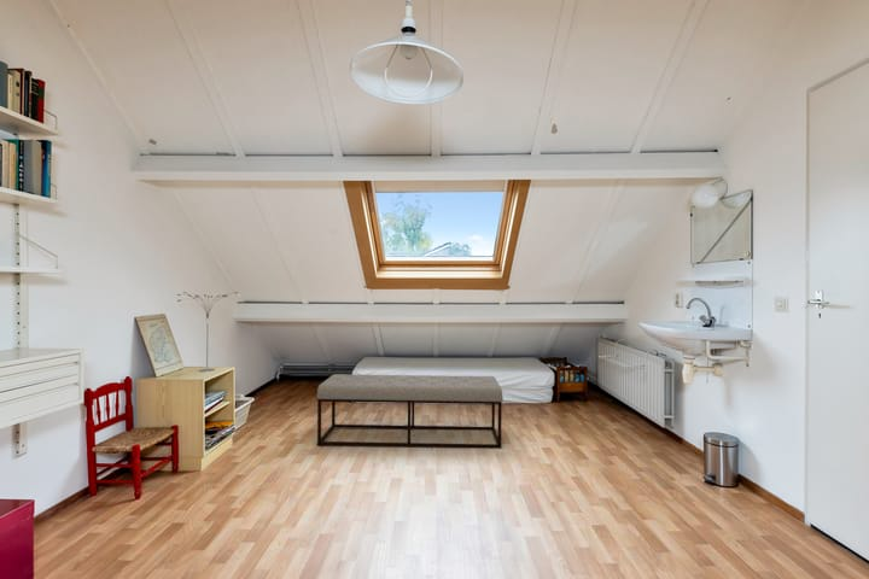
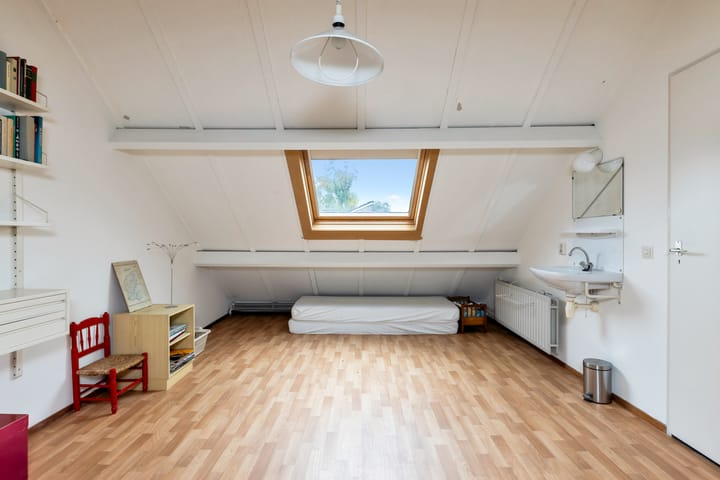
- bench (412, 408)
